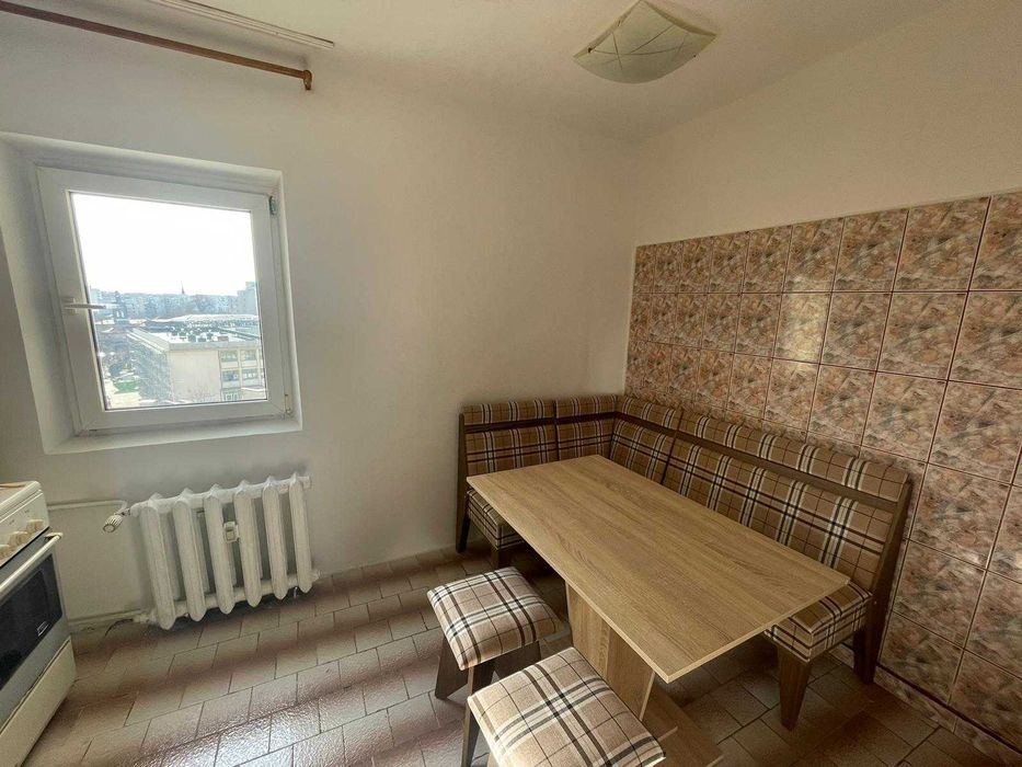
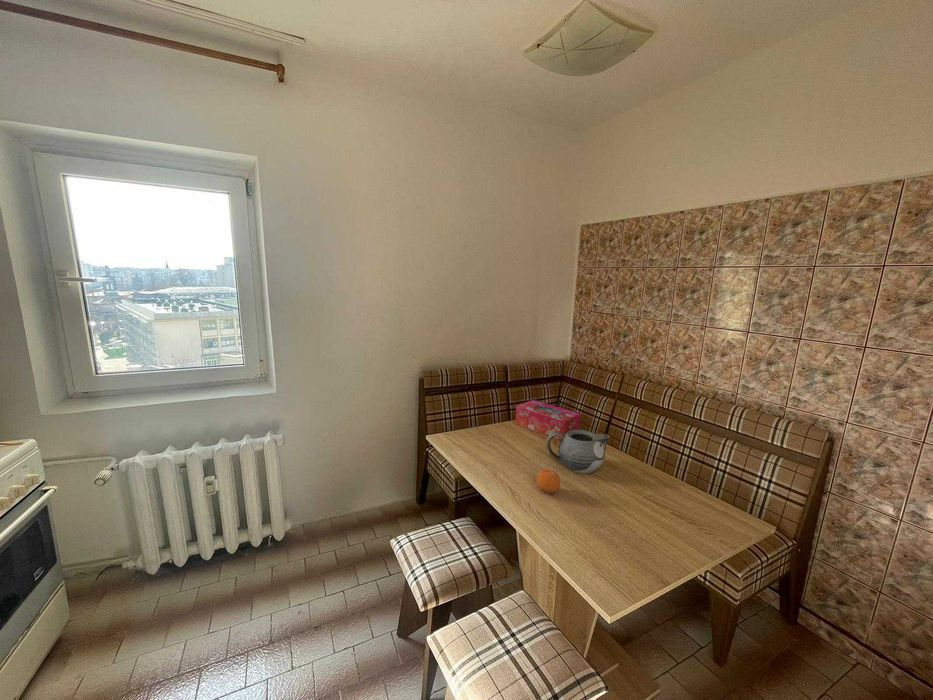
+ teapot (576, 449)
+ fruit (548, 481)
+ tissue box (547, 418)
